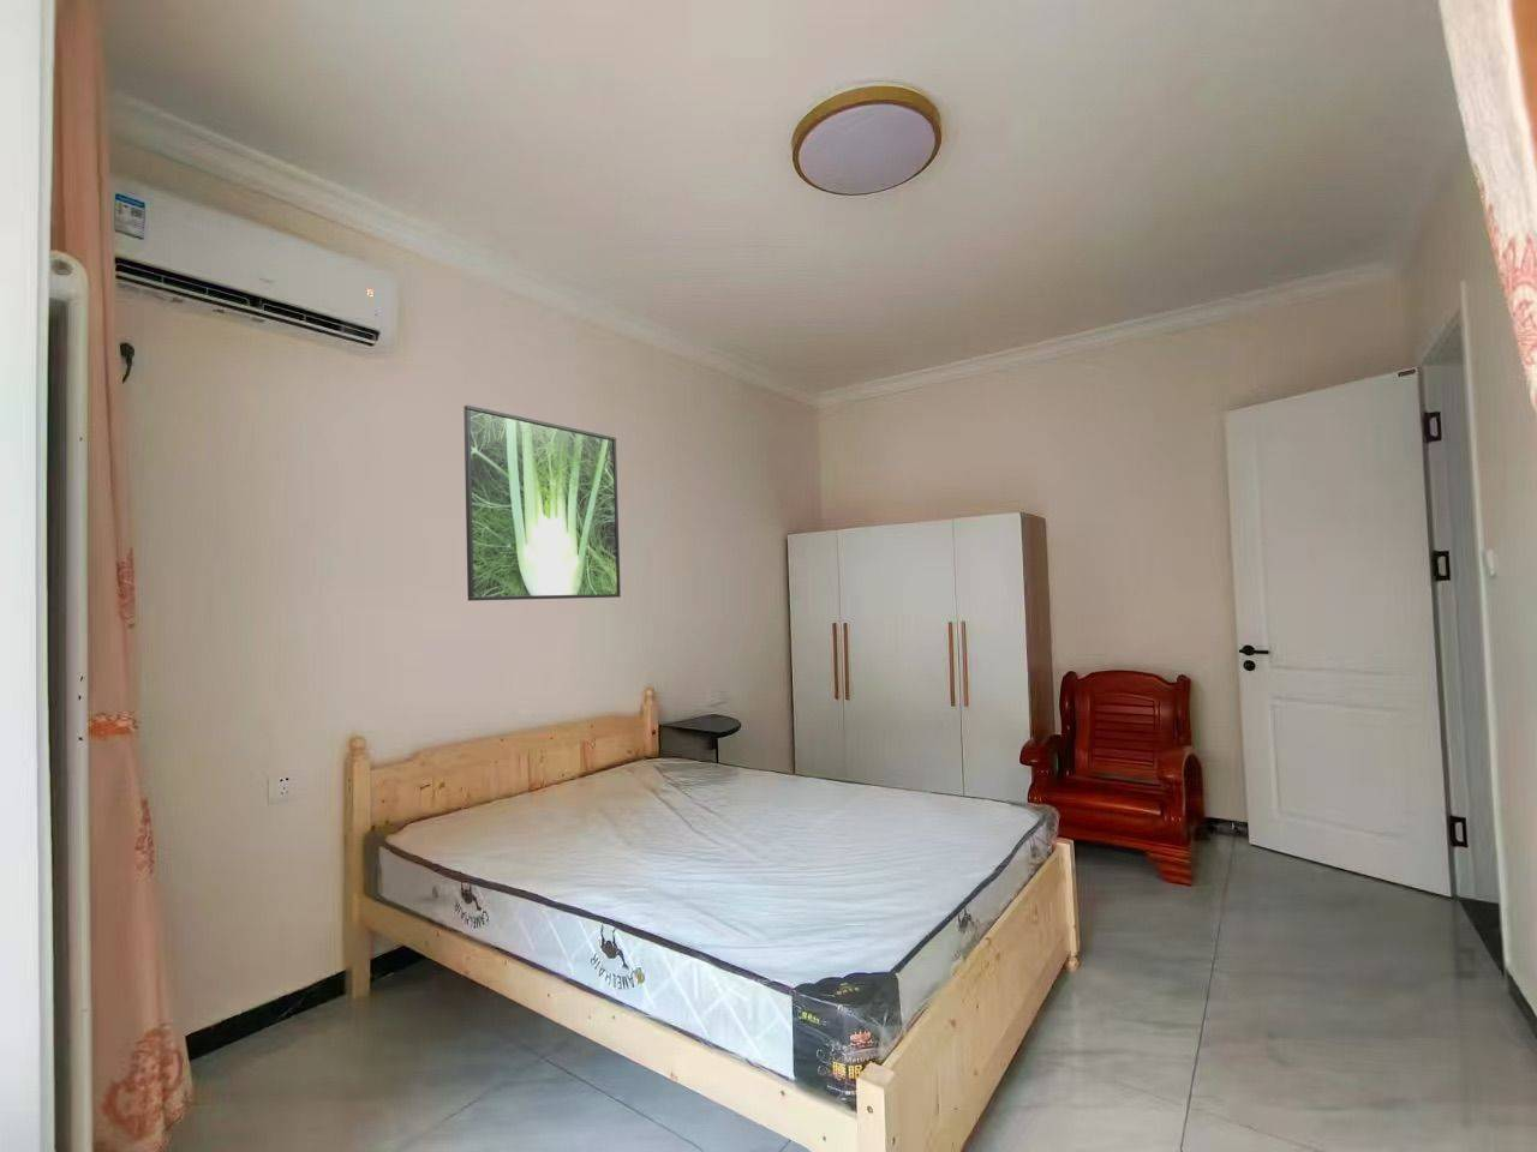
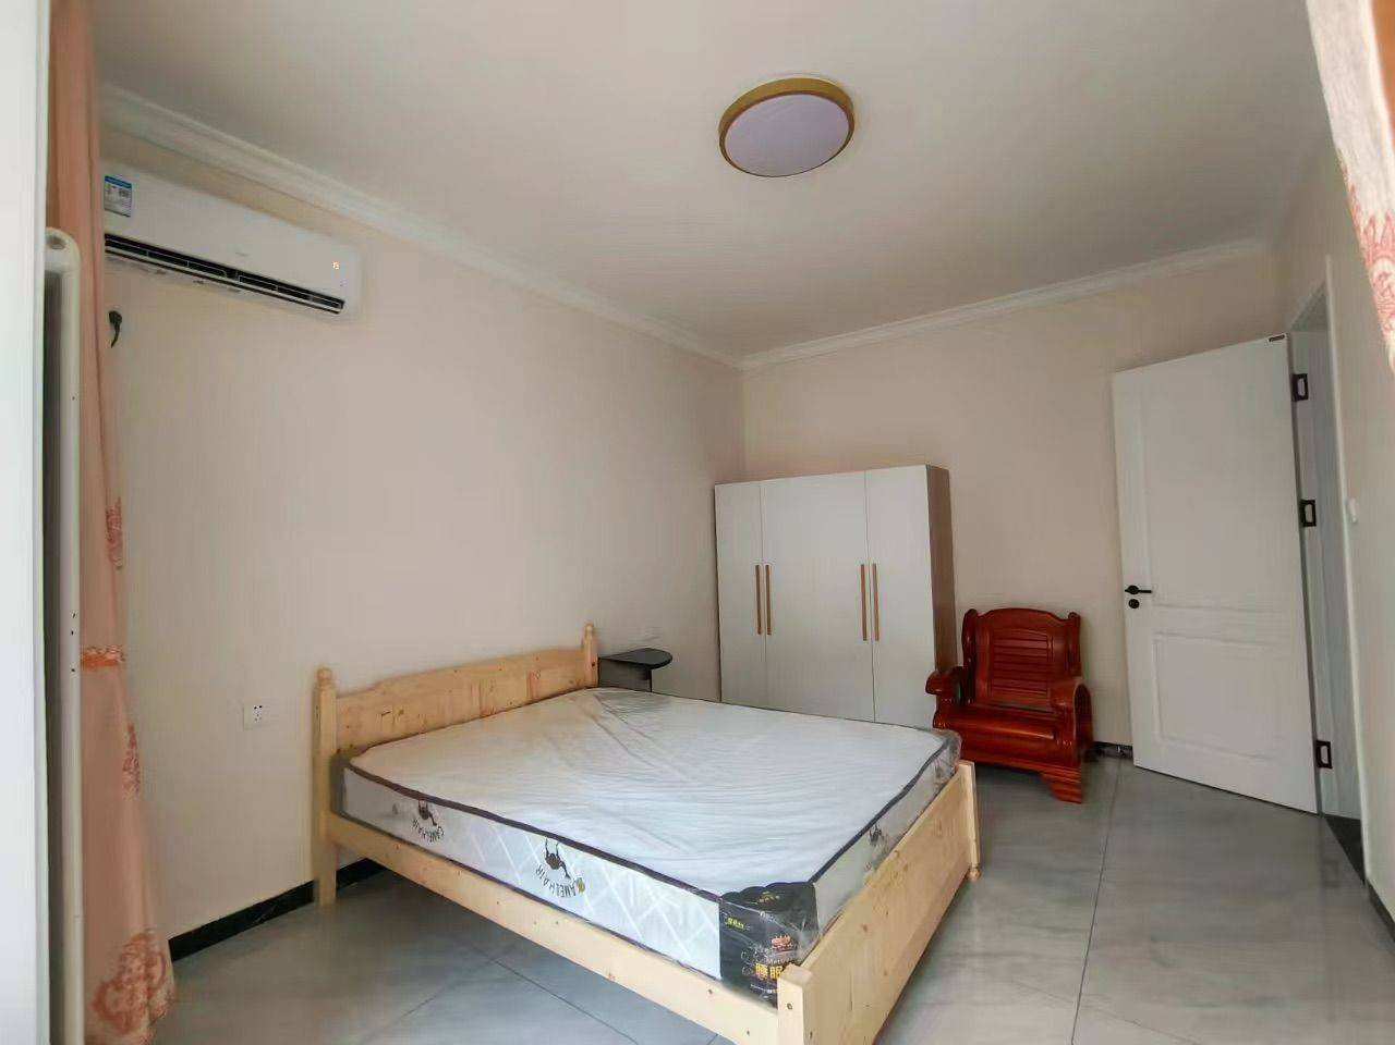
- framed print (548, 509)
